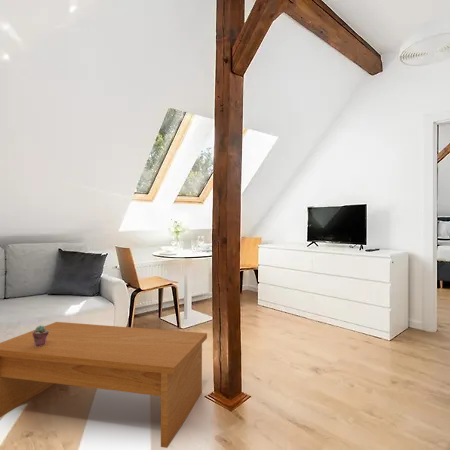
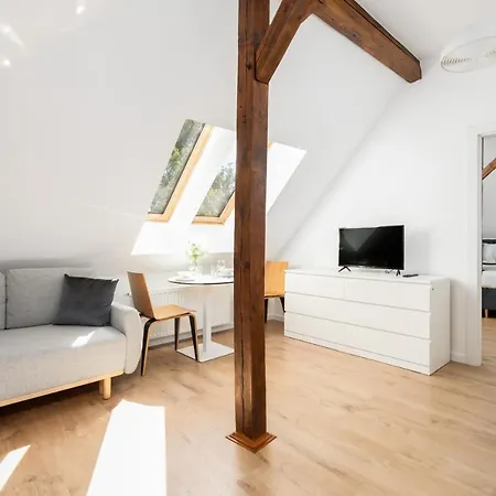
- potted succulent (40, 335)
- coffee table (103, 373)
